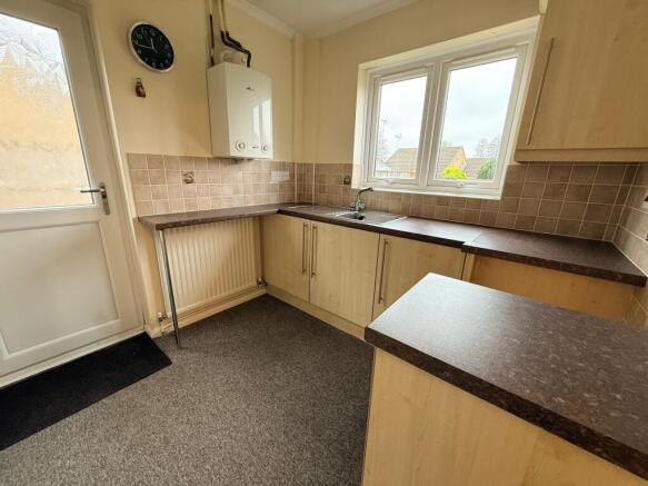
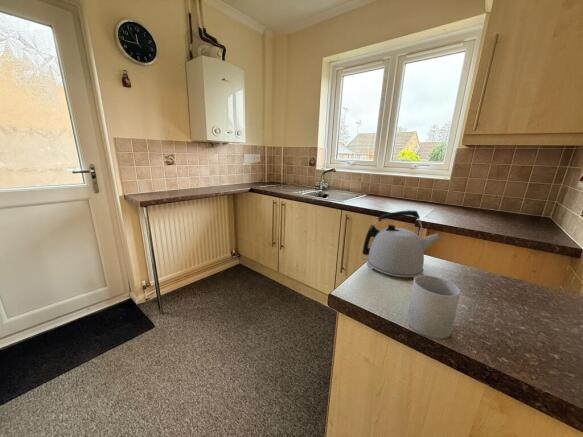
+ mug (429, 300)
+ kettle (399, 239)
